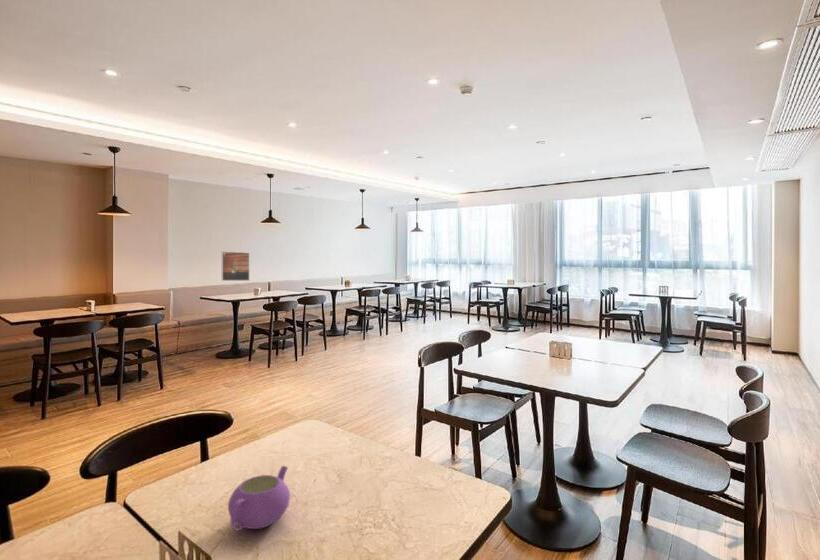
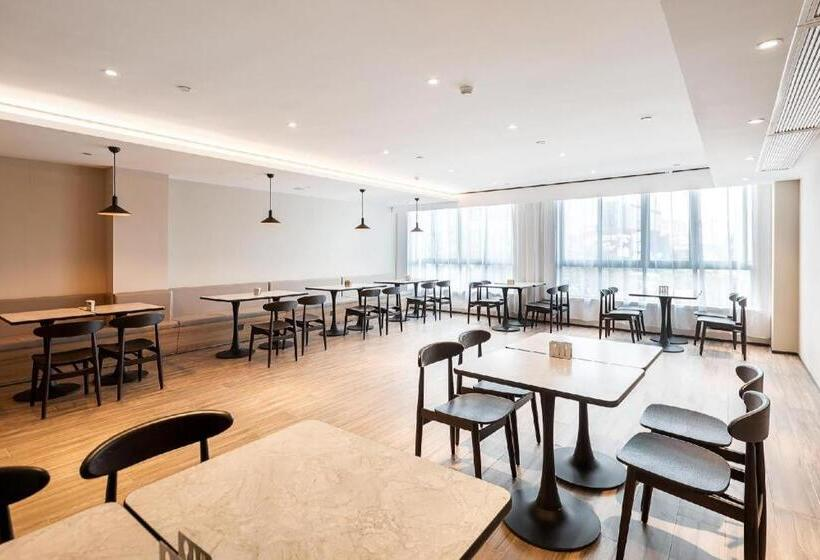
- teapot (261, 500)
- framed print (235, 266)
